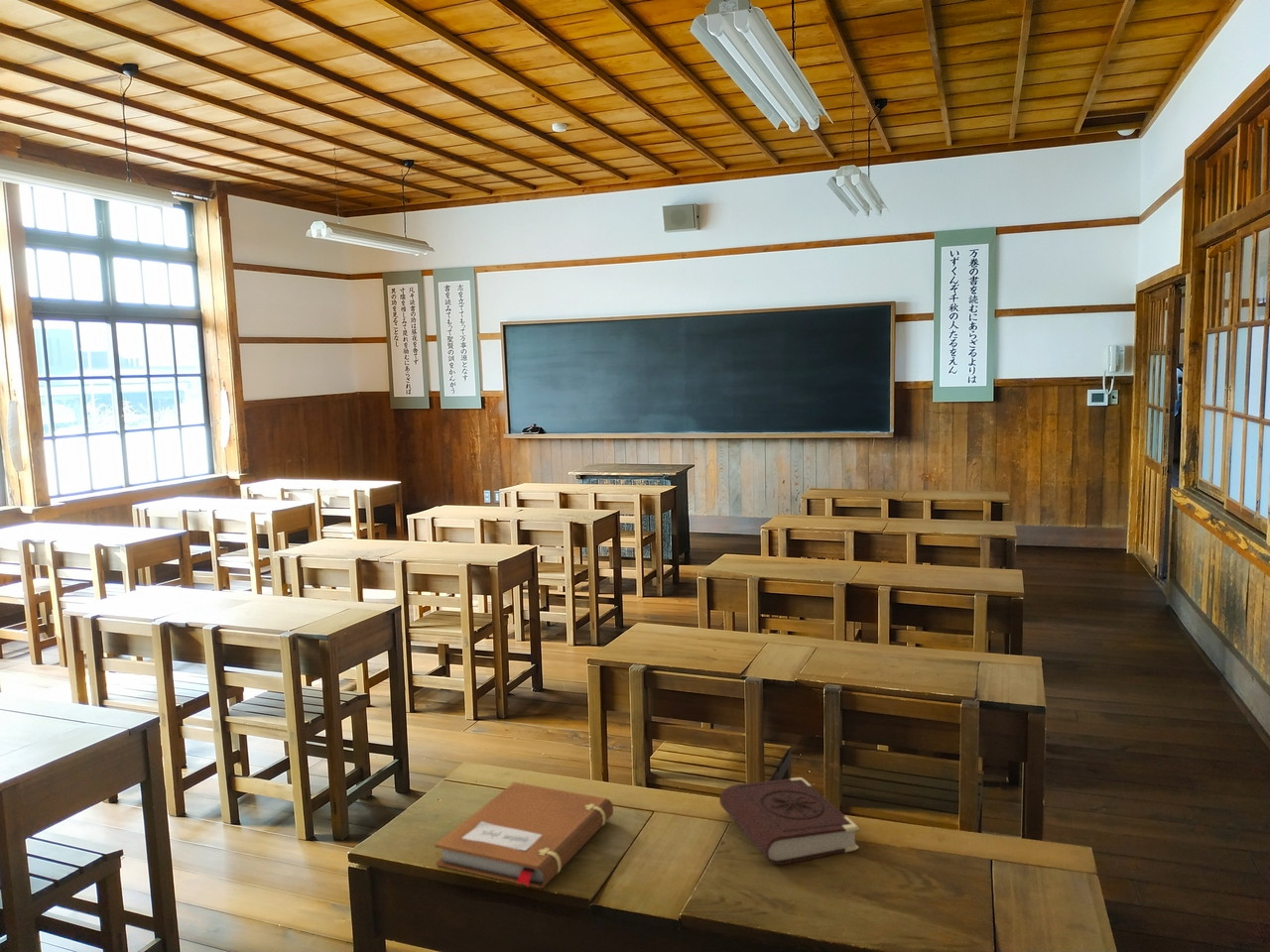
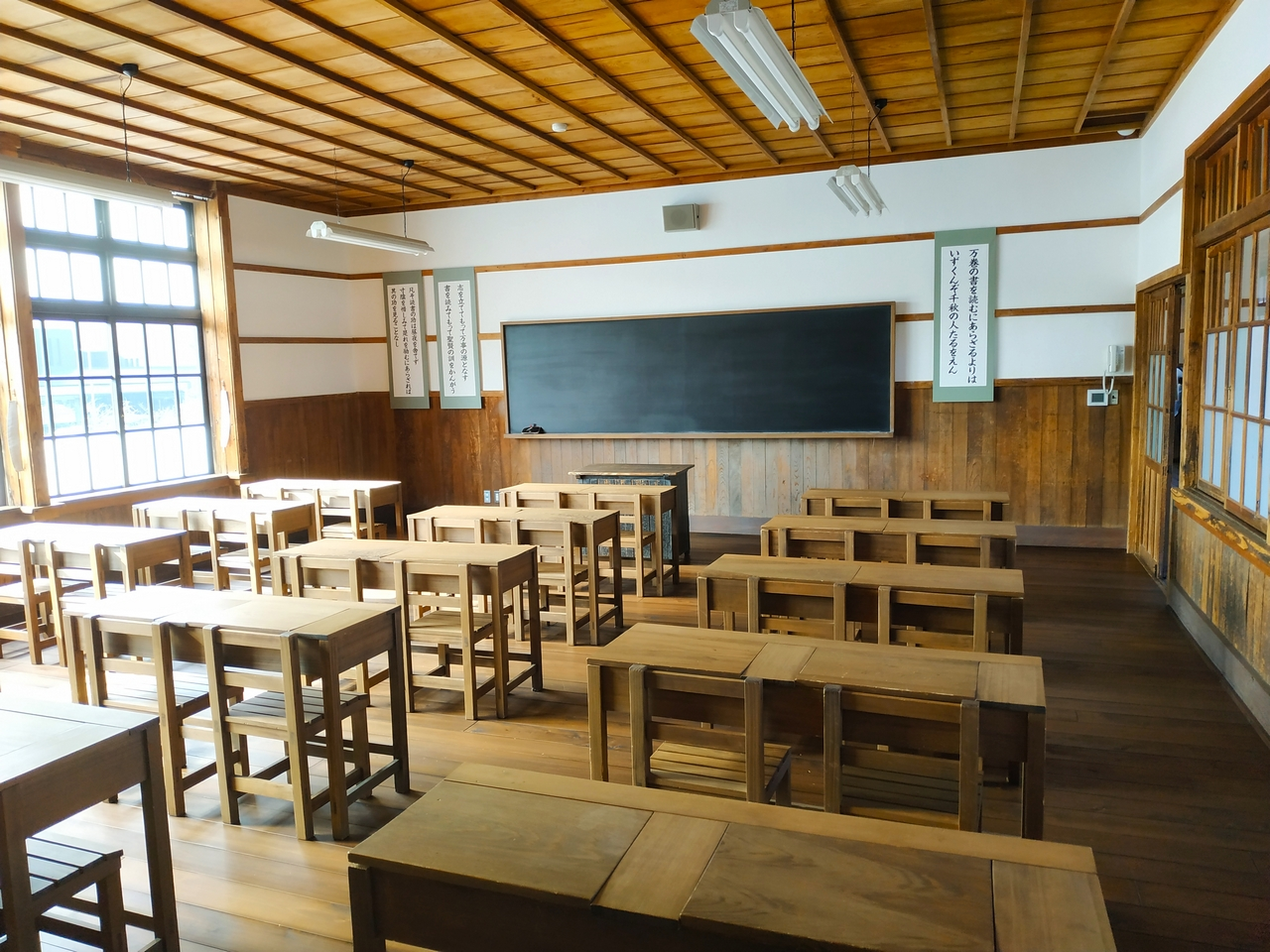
- notebook (527, 832)
- book (786, 816)
